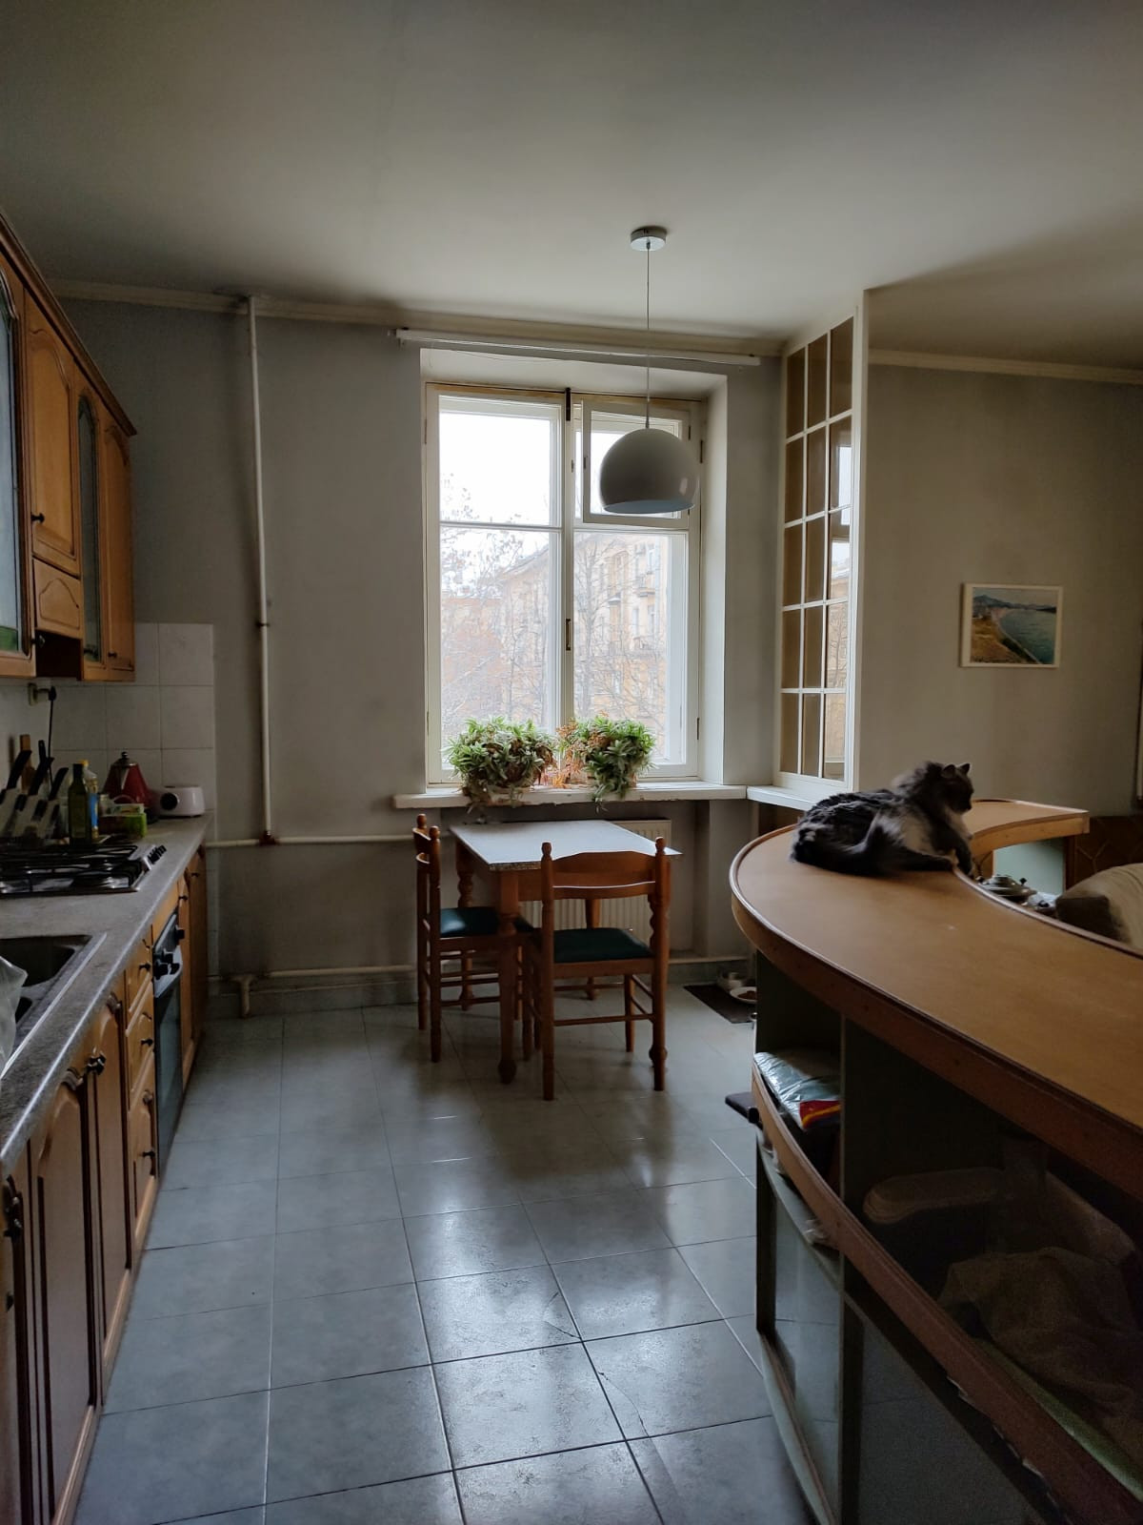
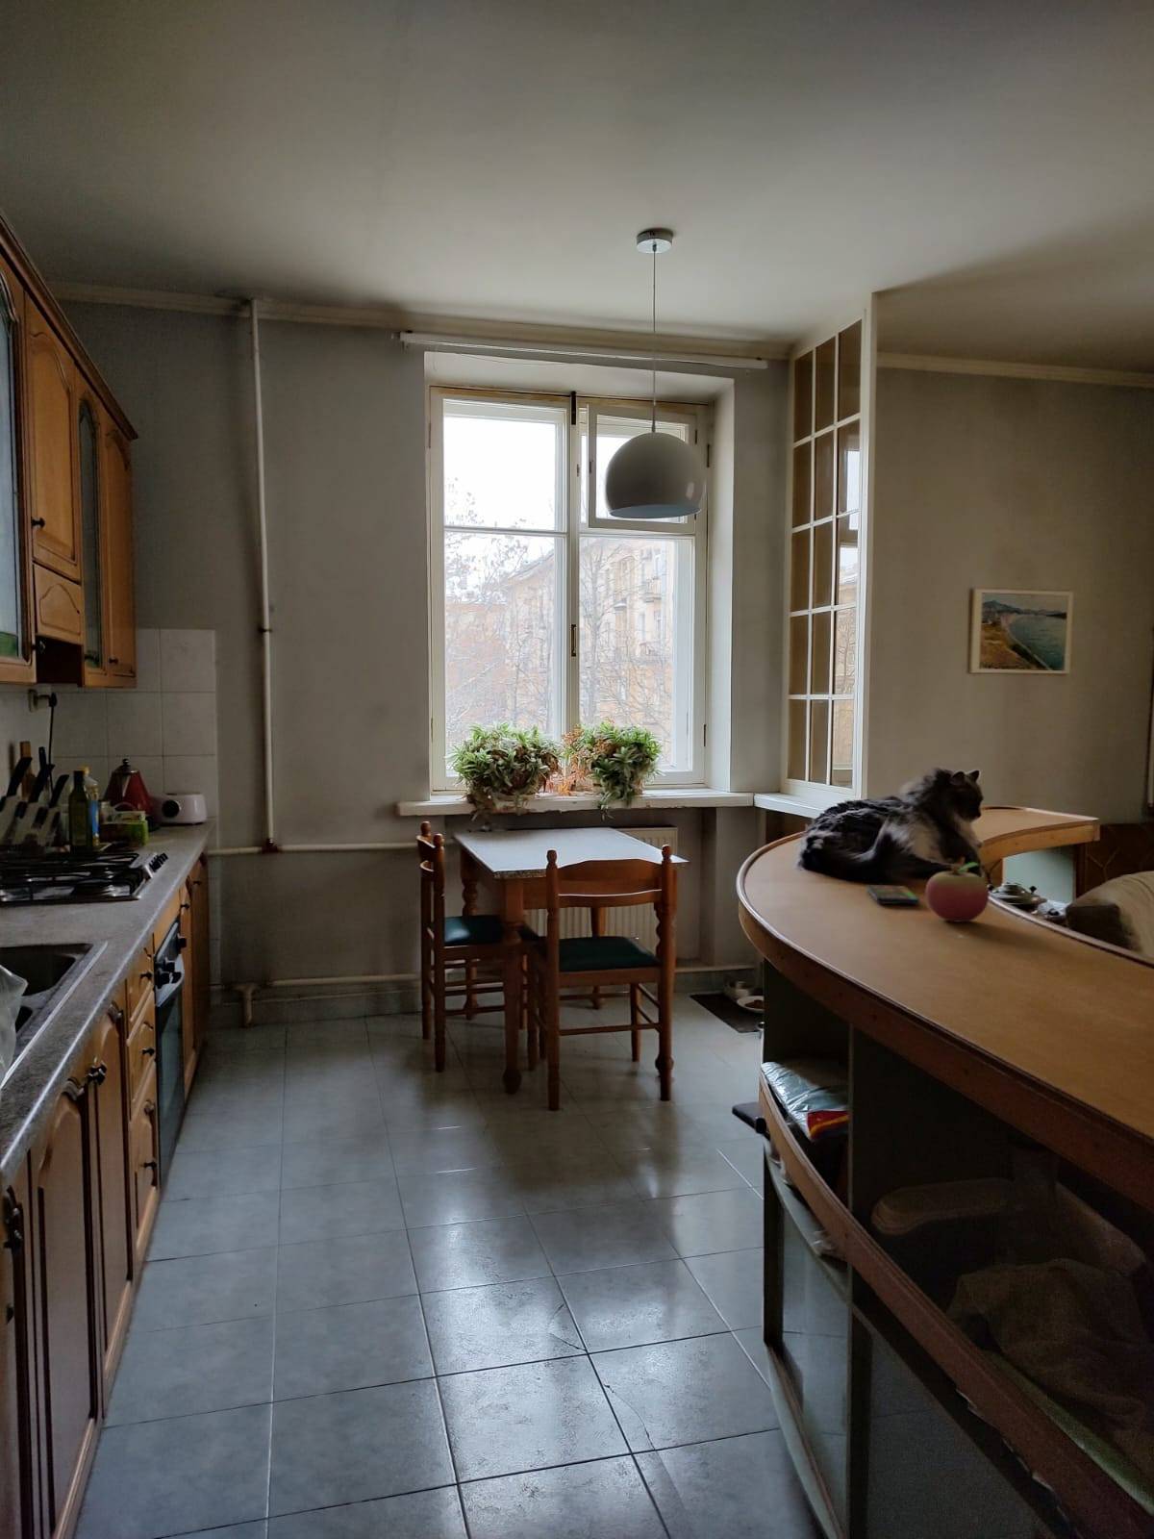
+ fruit (956, 888)
+ smartphone (891, 893)
